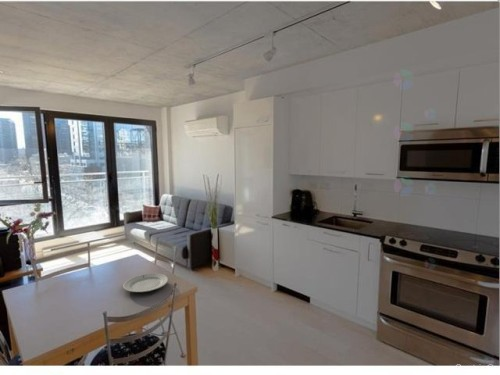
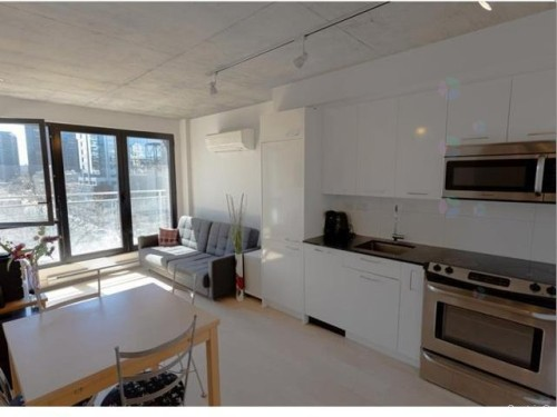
- chinaware (146, 283)
